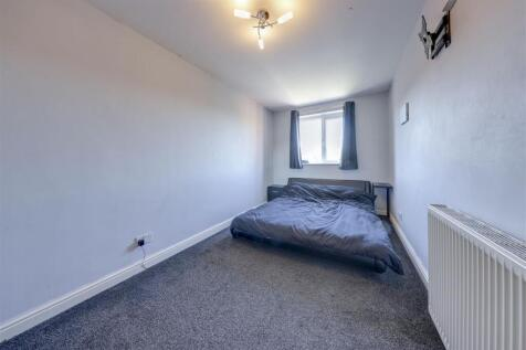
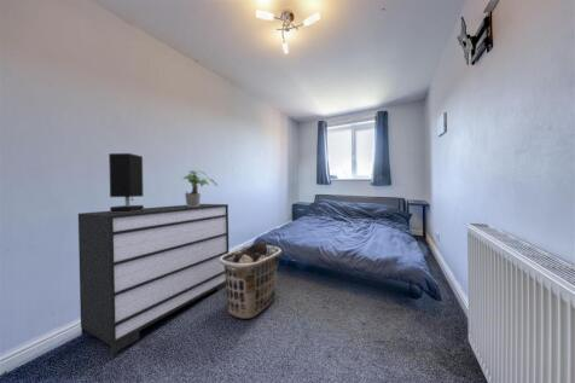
+ table lamp (127, 182)
+ dresser (168, 256)
+ potted plant (197, 187)
+ clothes hamper (252, 273)
